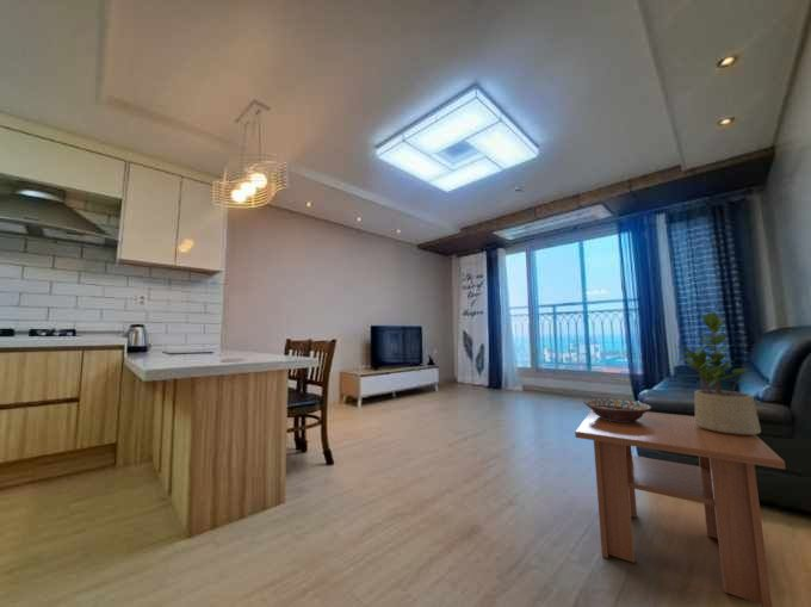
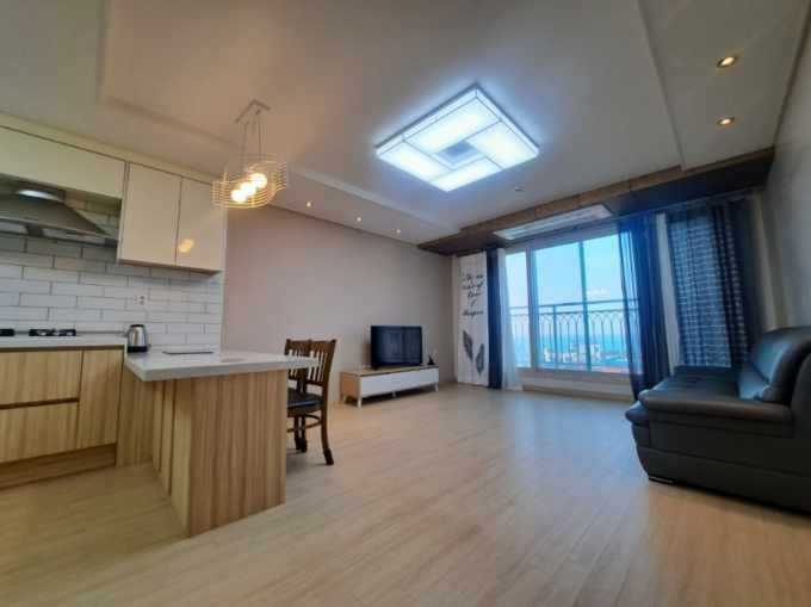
- potted plant (714, 370)
- coffee table (667, 485)
- decorative bowl (615, 410)
